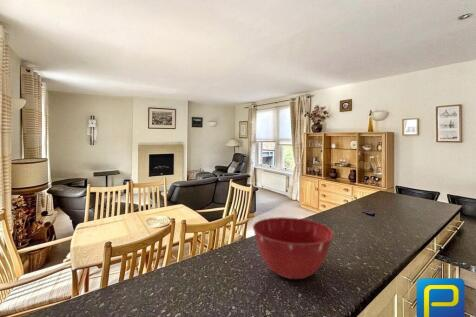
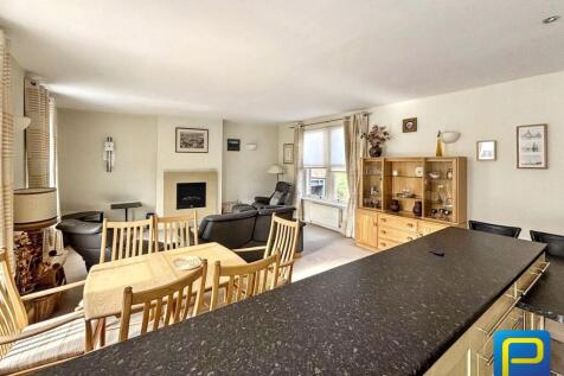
- mixing bowl (291, 248)
